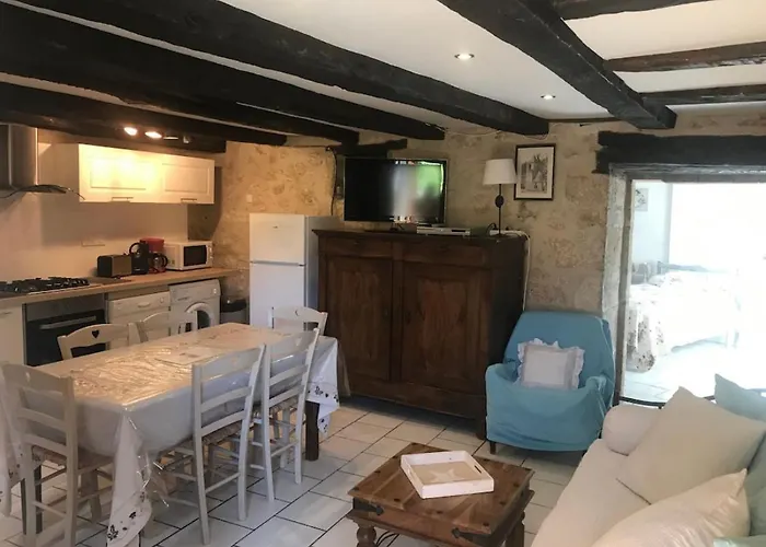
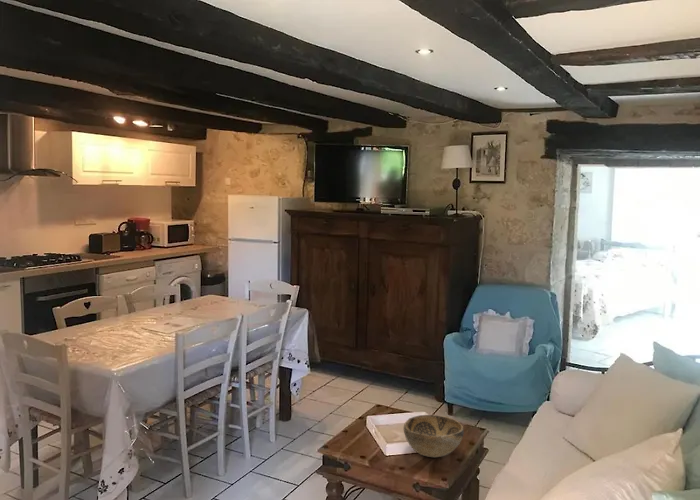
+ decorative bowl (433, 439)
